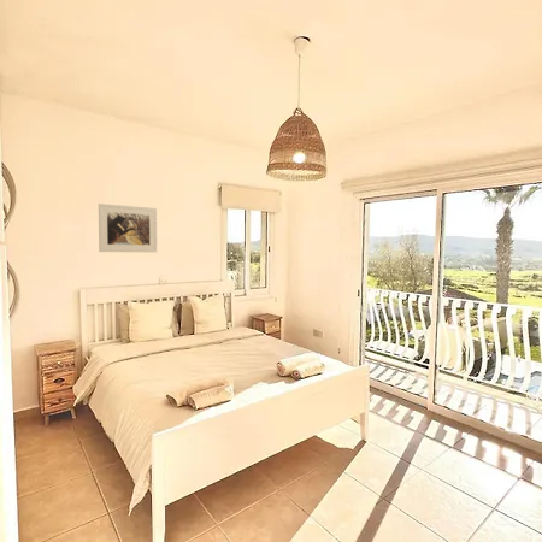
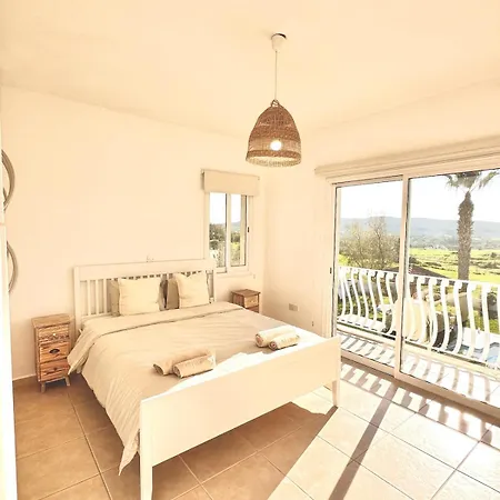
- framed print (129, 229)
